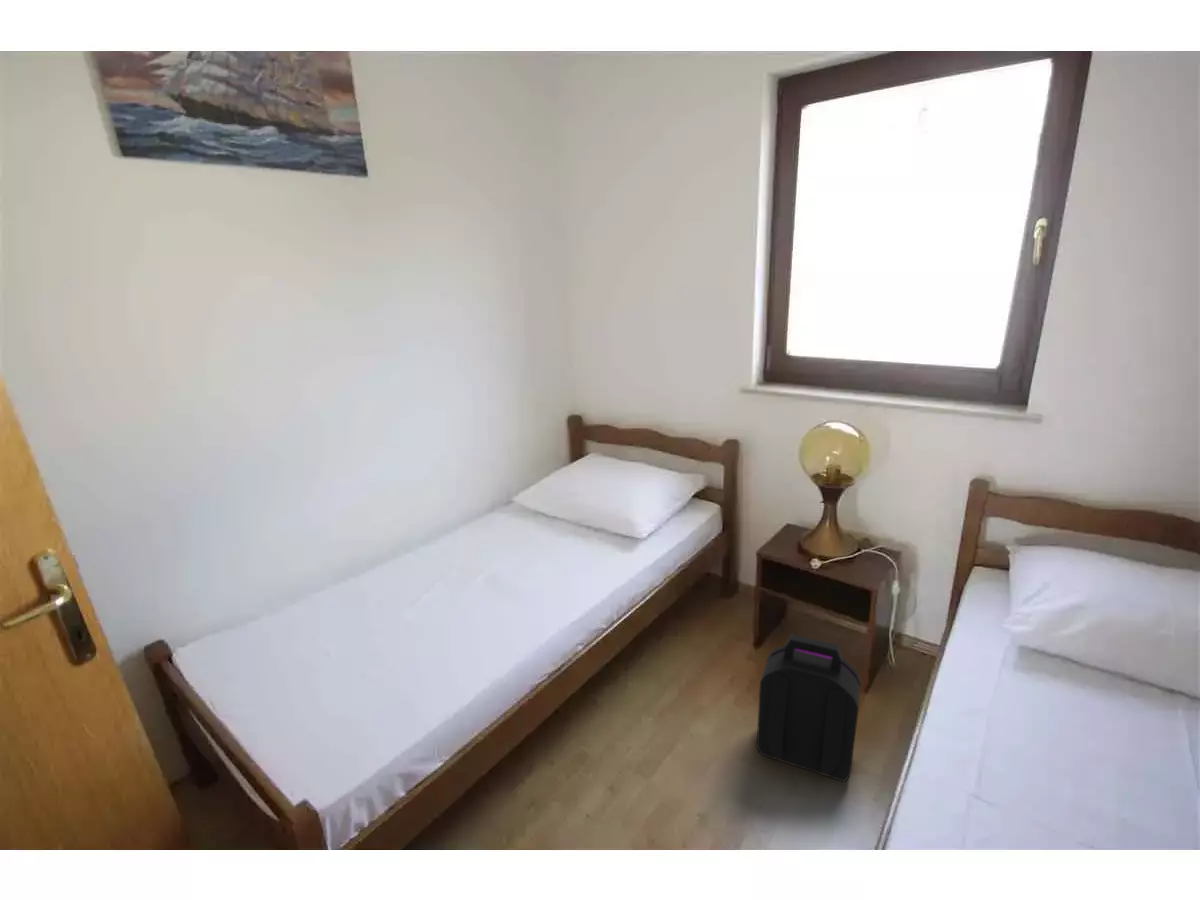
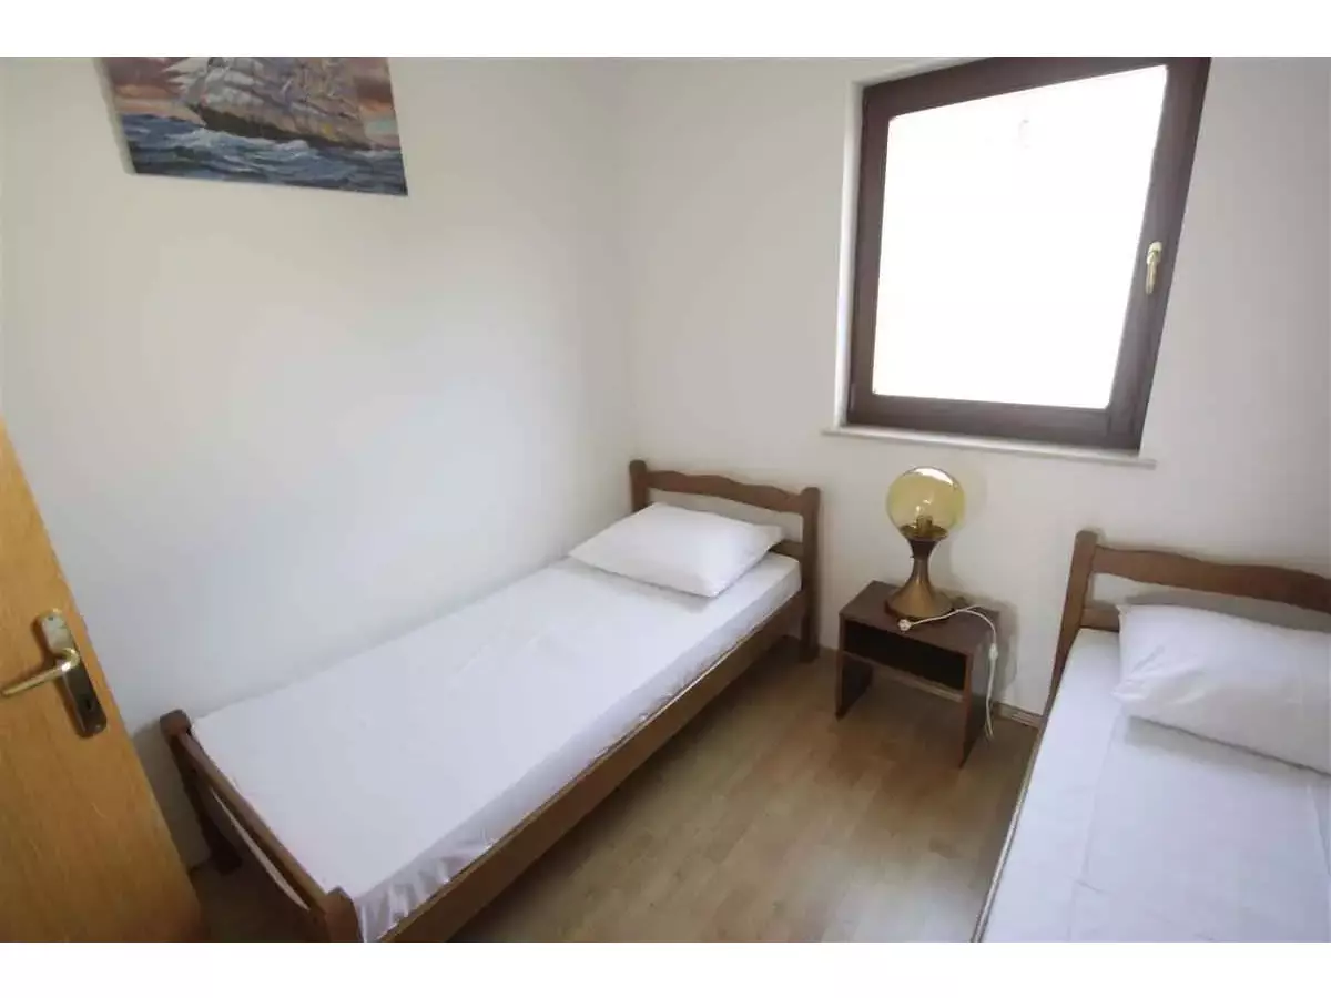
- backpack (808, 701)
